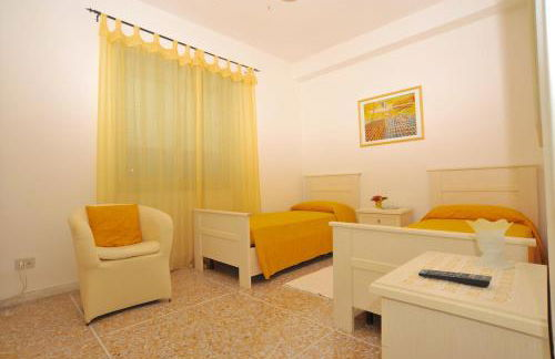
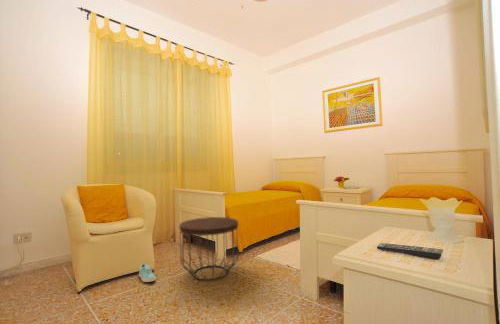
+ side table (207, 247)
+ sneaker (146, 272)
